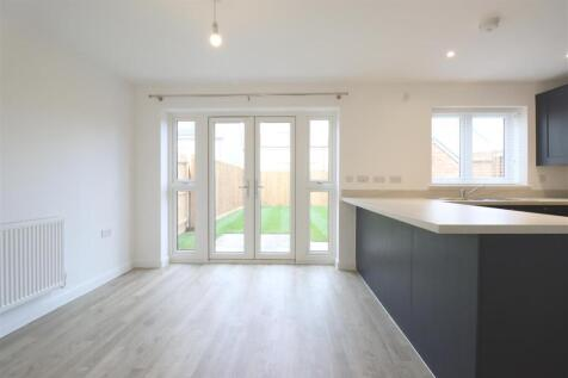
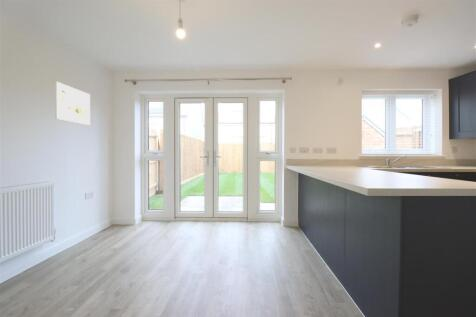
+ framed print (74, 105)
